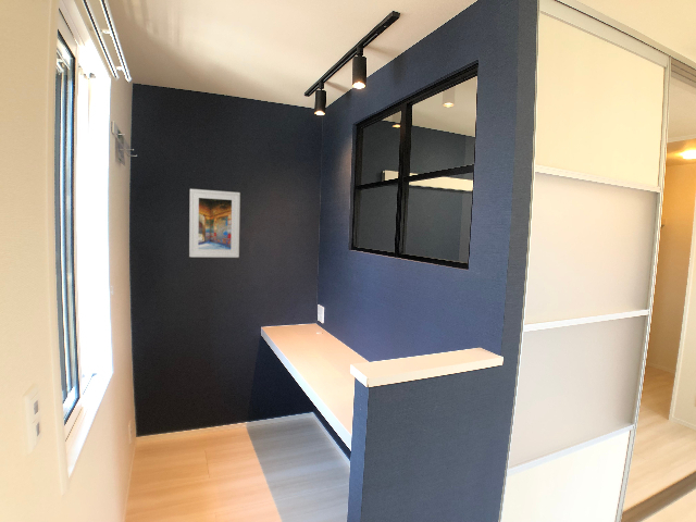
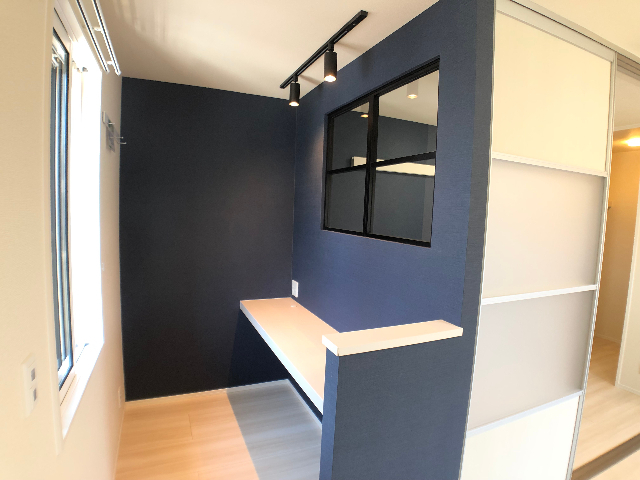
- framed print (214, 224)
